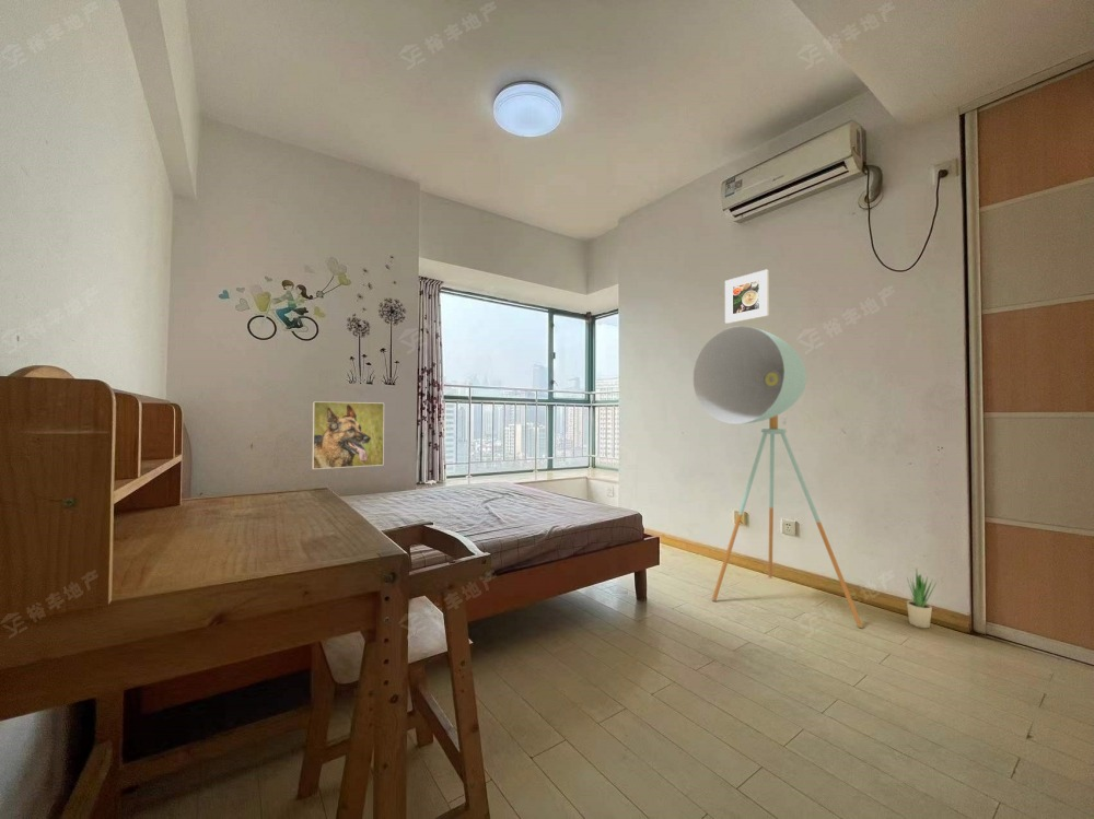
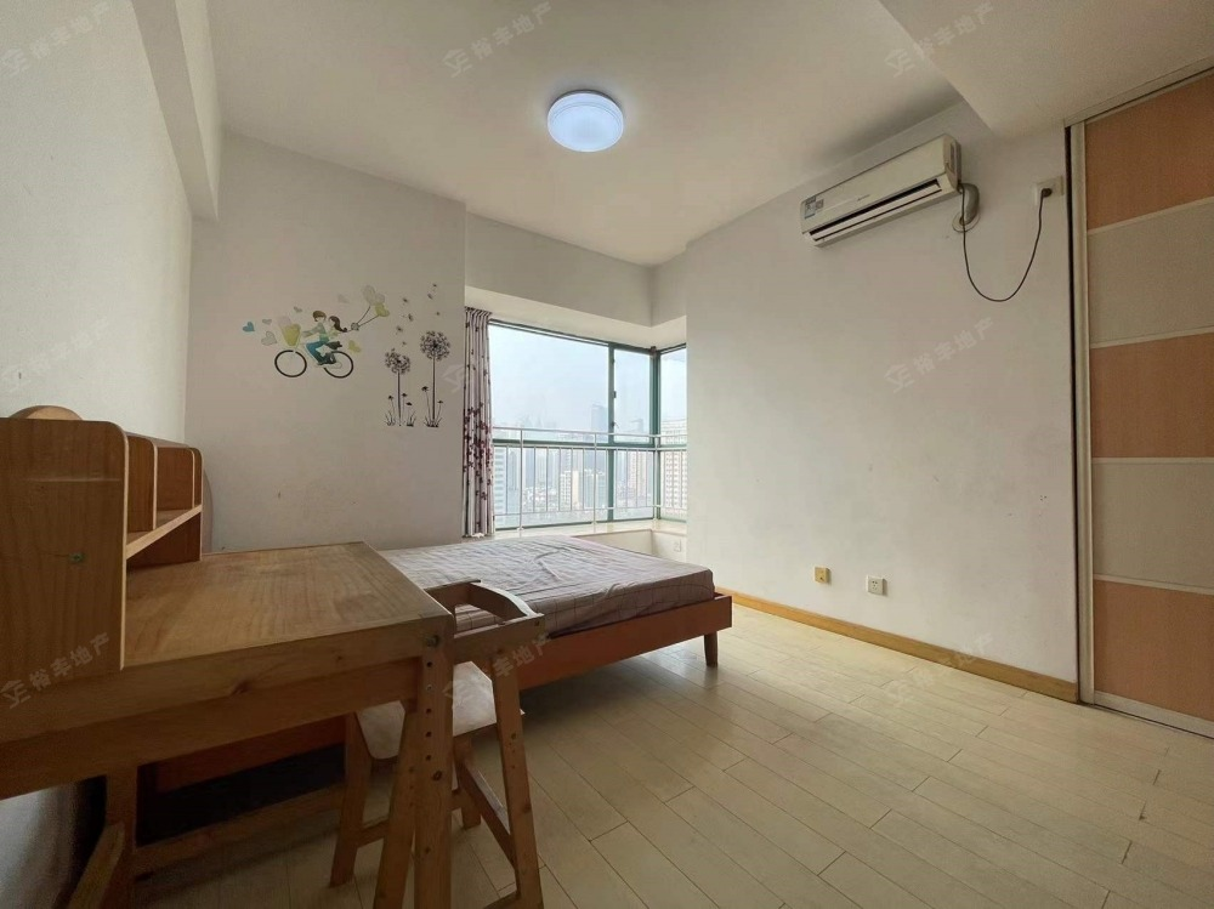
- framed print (745, 297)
- potted plant (921, 596)
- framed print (349, 434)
- floor lamp (793, 466)
